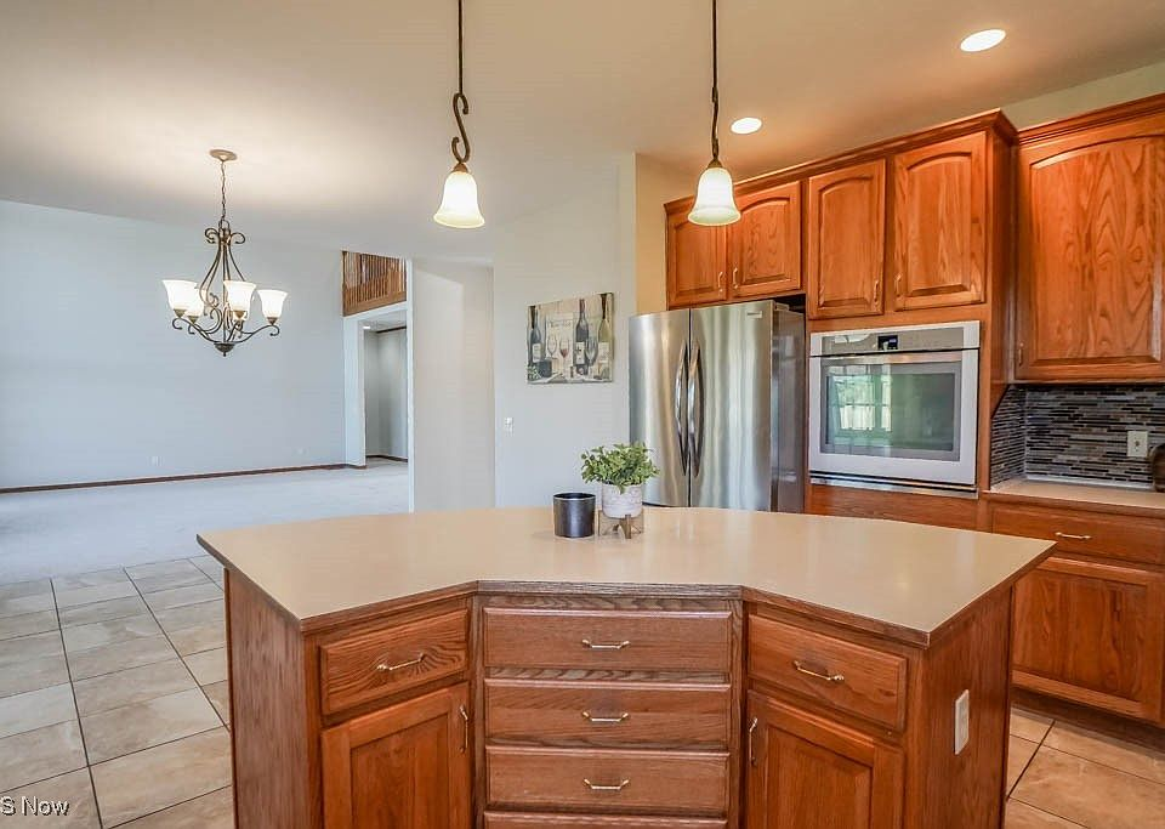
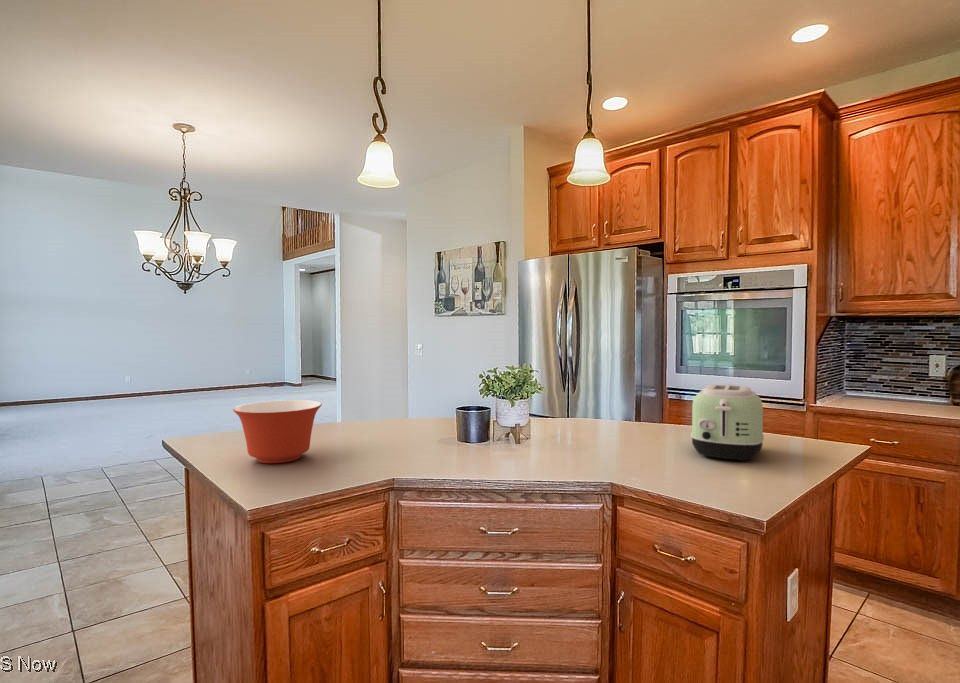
+ mixing bowl (279, 431)
+ toaster (726, 420)
